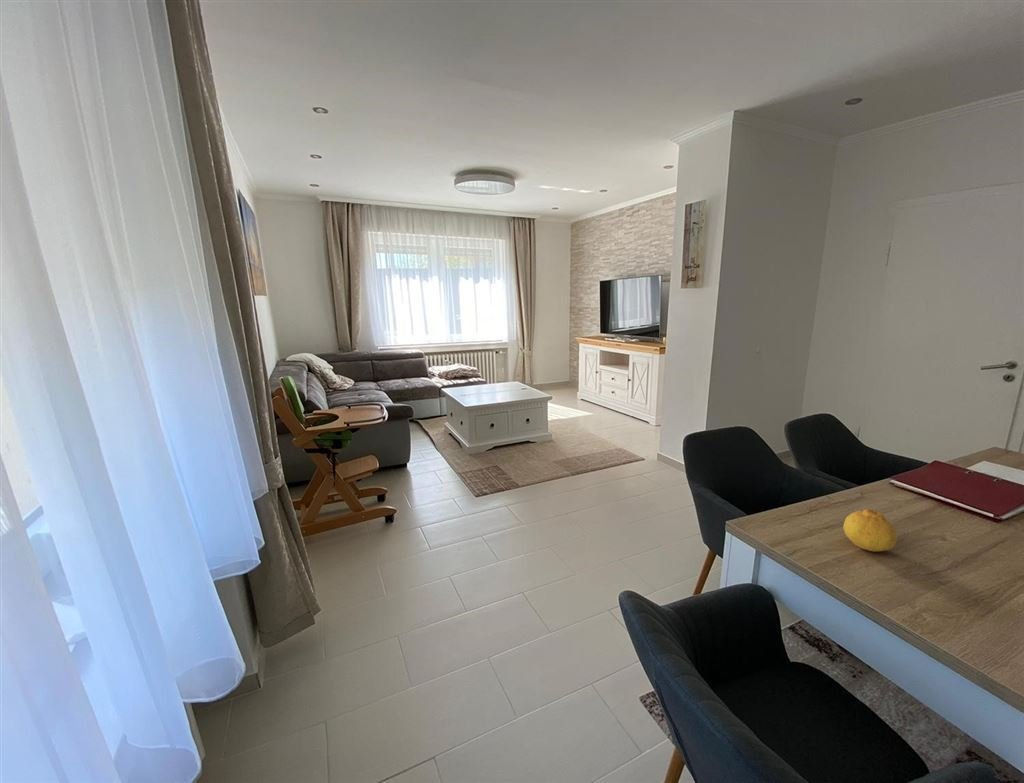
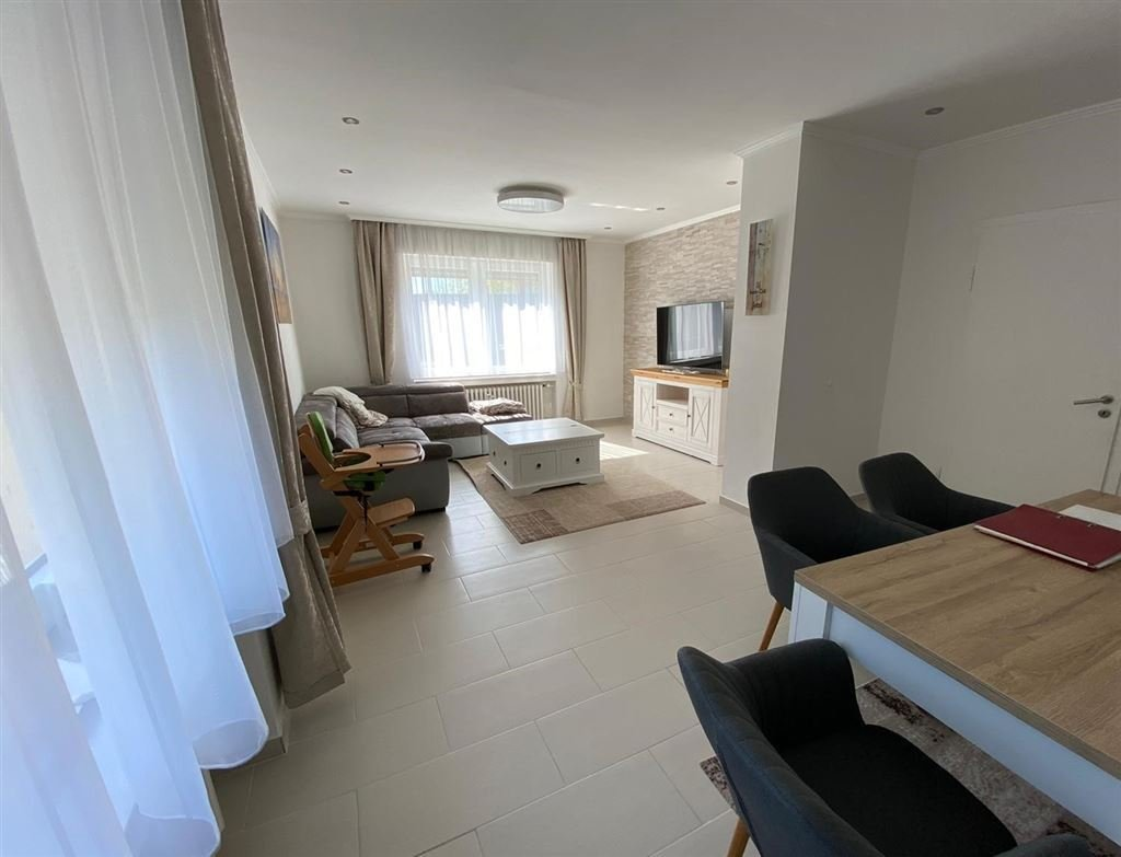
- fruit (869, 529)
